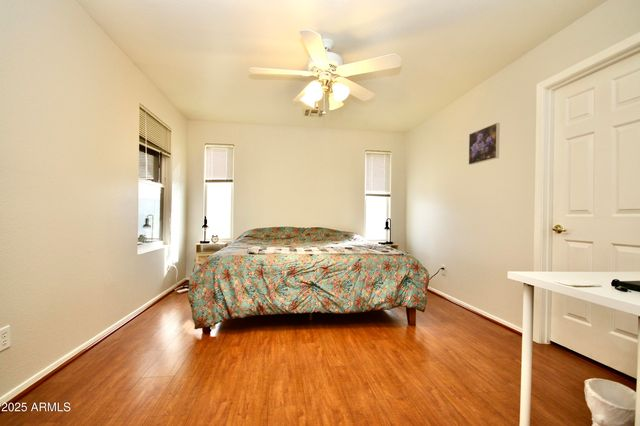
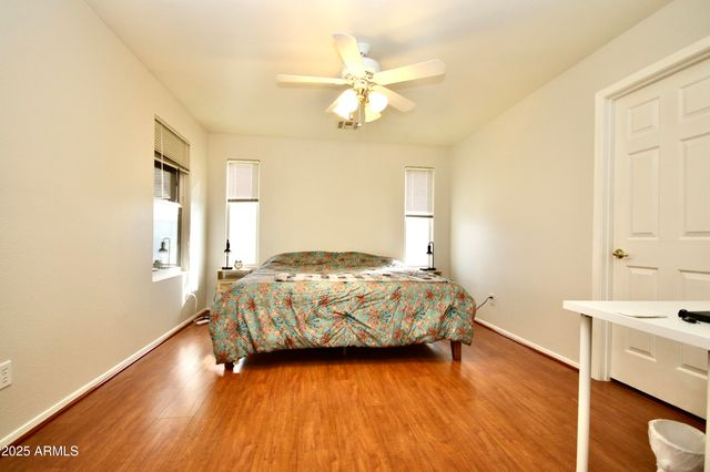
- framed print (483, 145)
